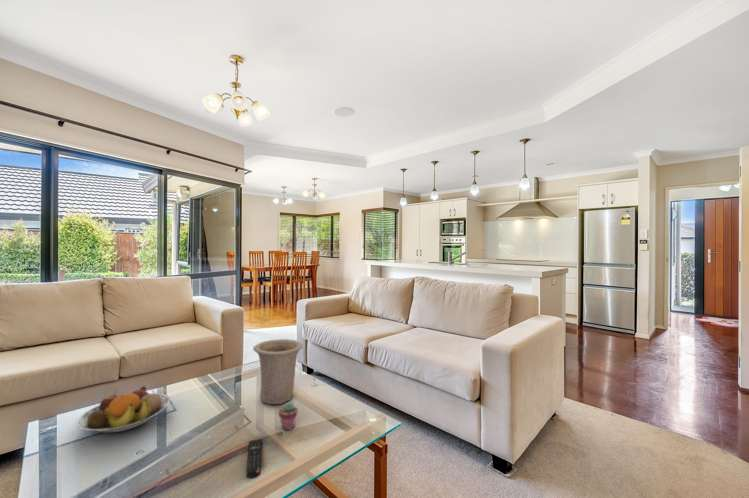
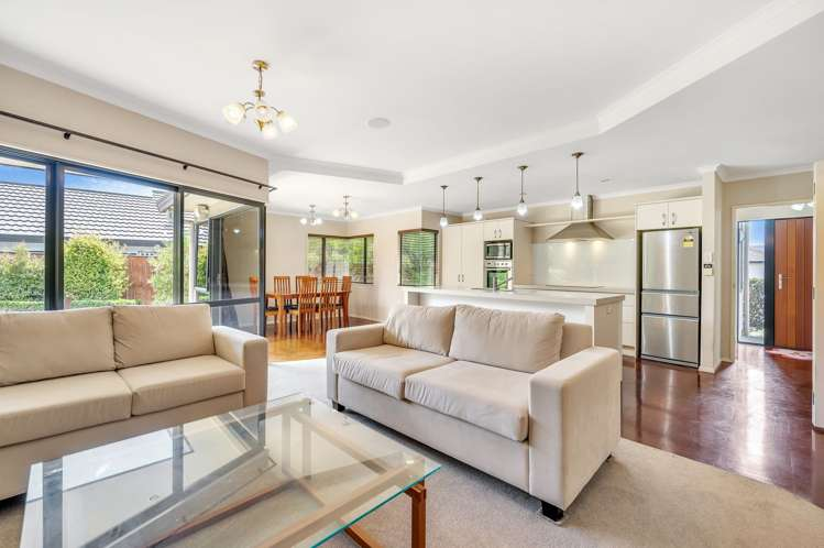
- vase (278, 370)
- remote control (254, 457)
- fruit bowl (126, 406)
- potted succulent (288, 414)
